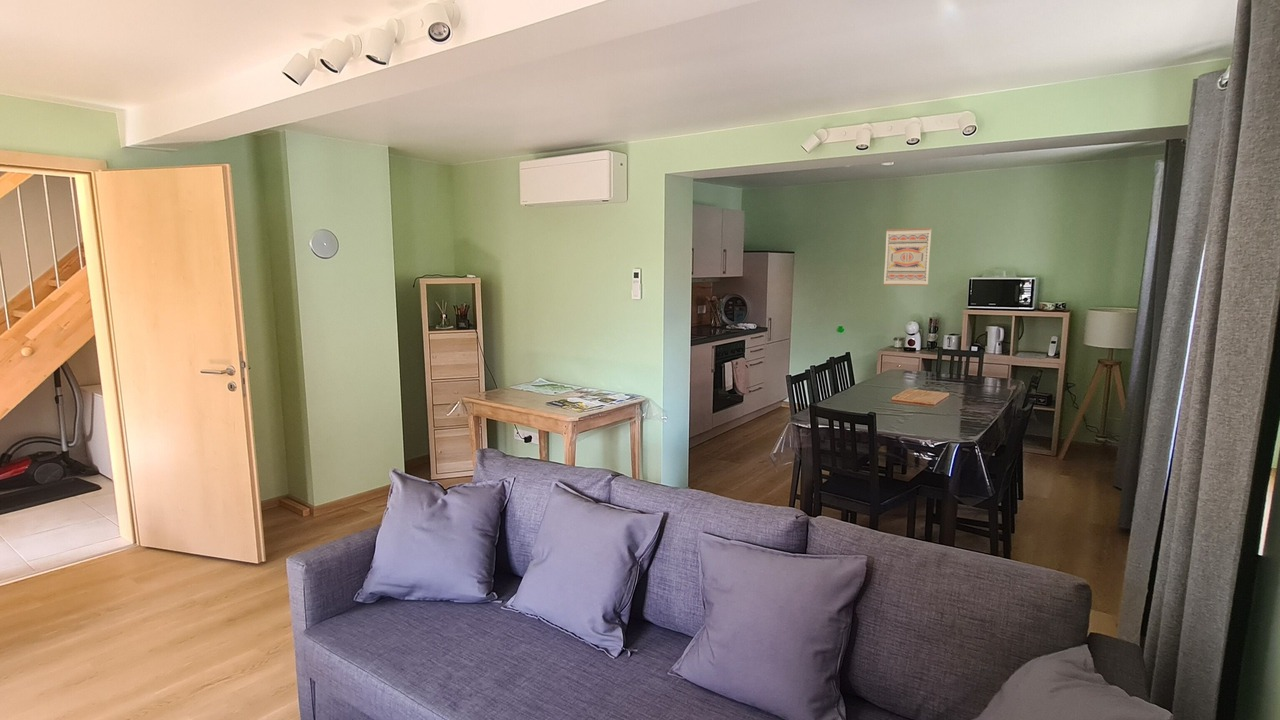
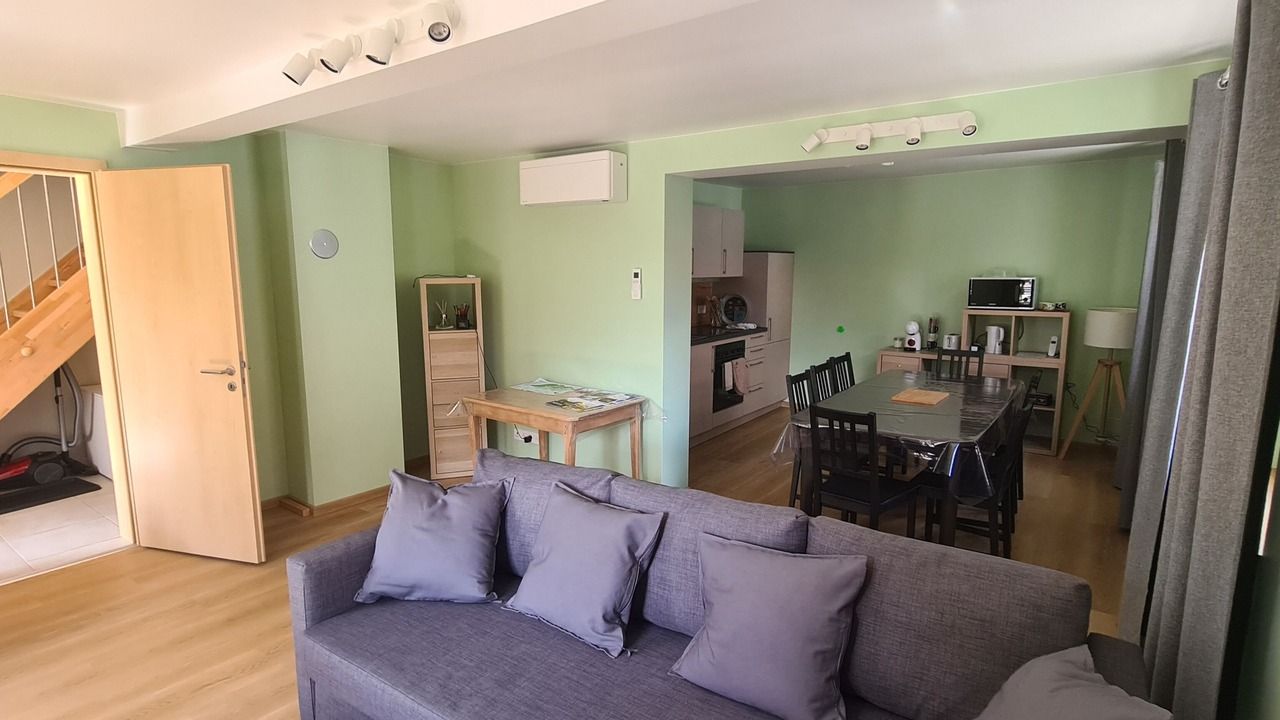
- wall art (906, 257)
